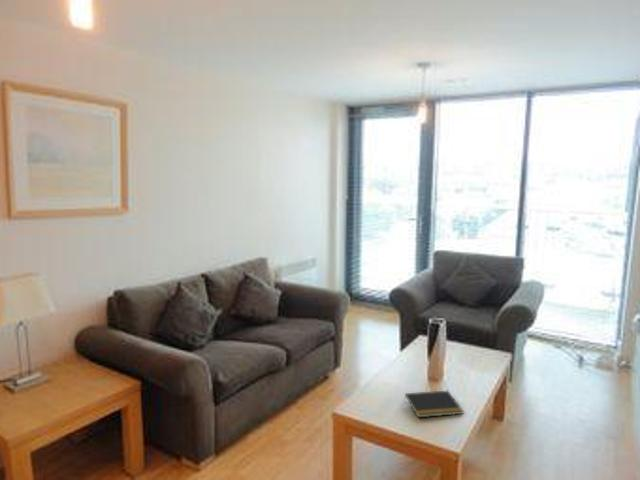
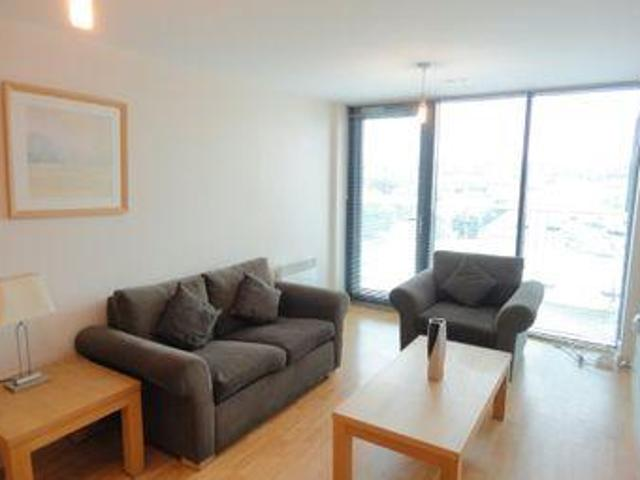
- notepad (433, 403)
